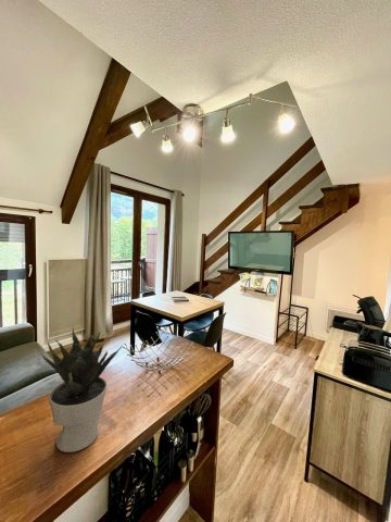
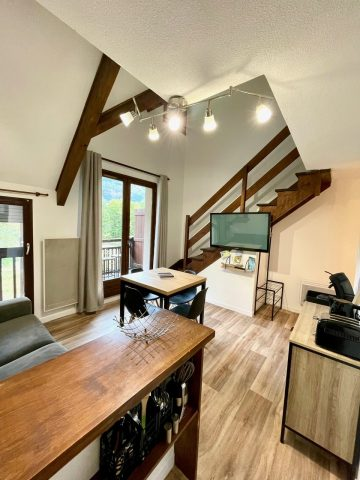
- potted plant (74, 385)
